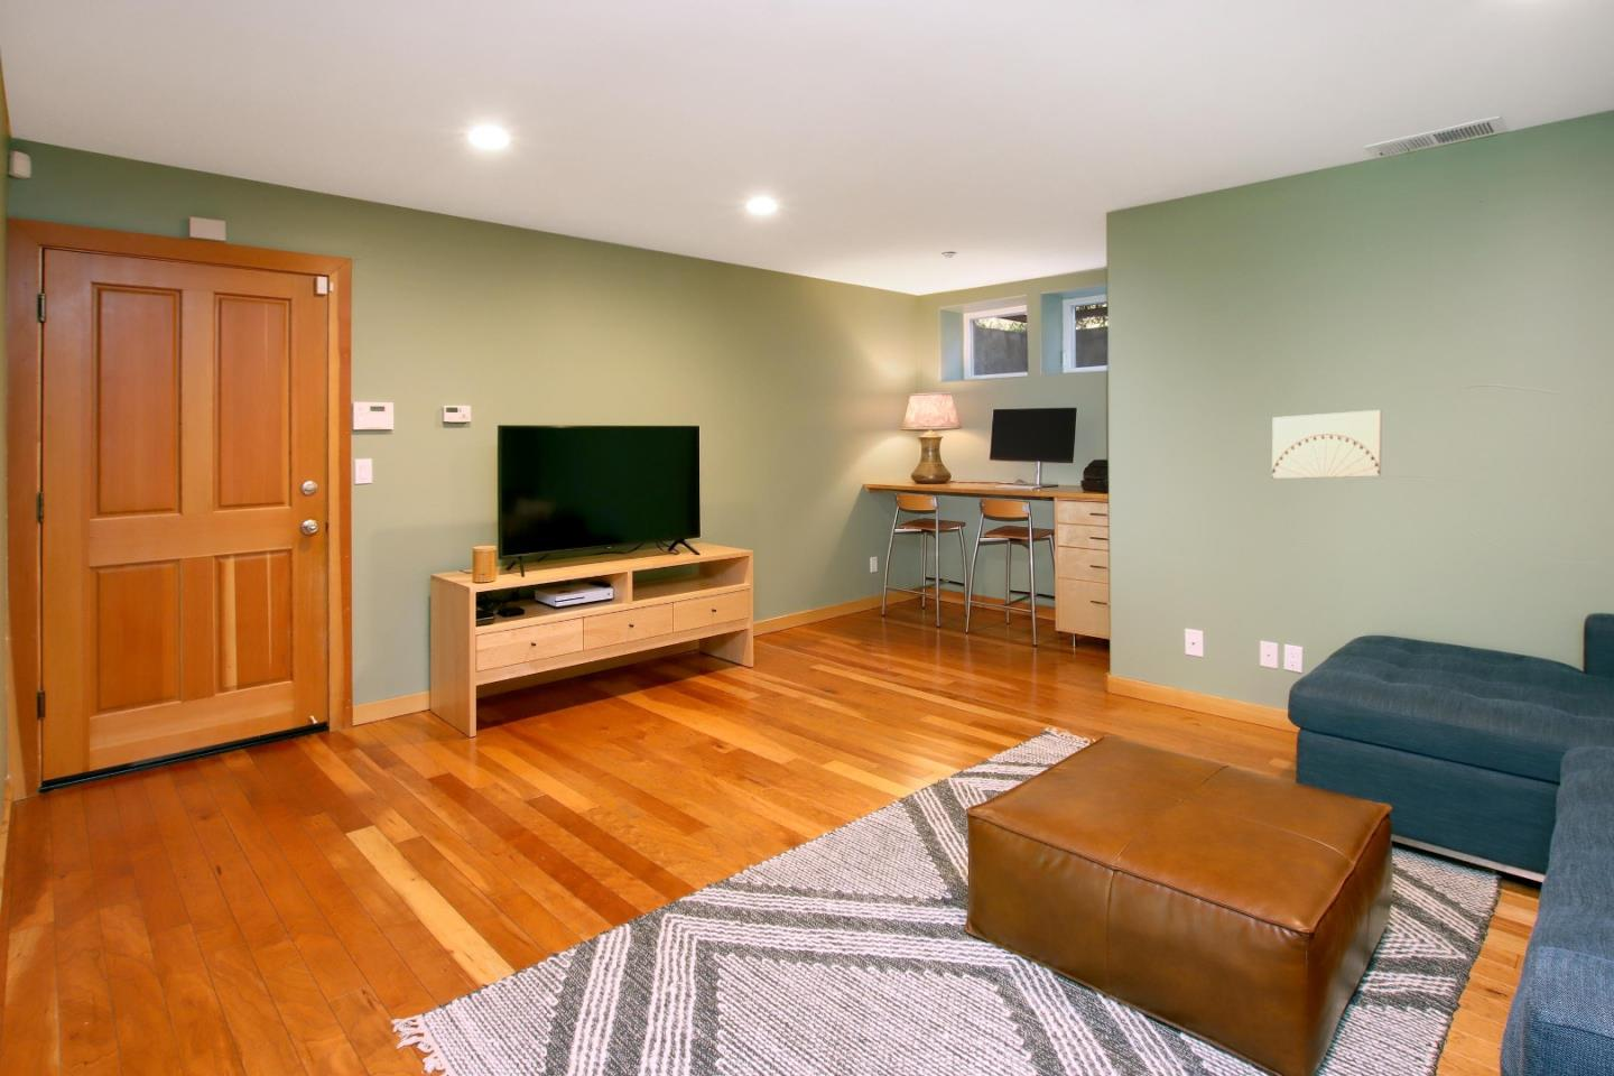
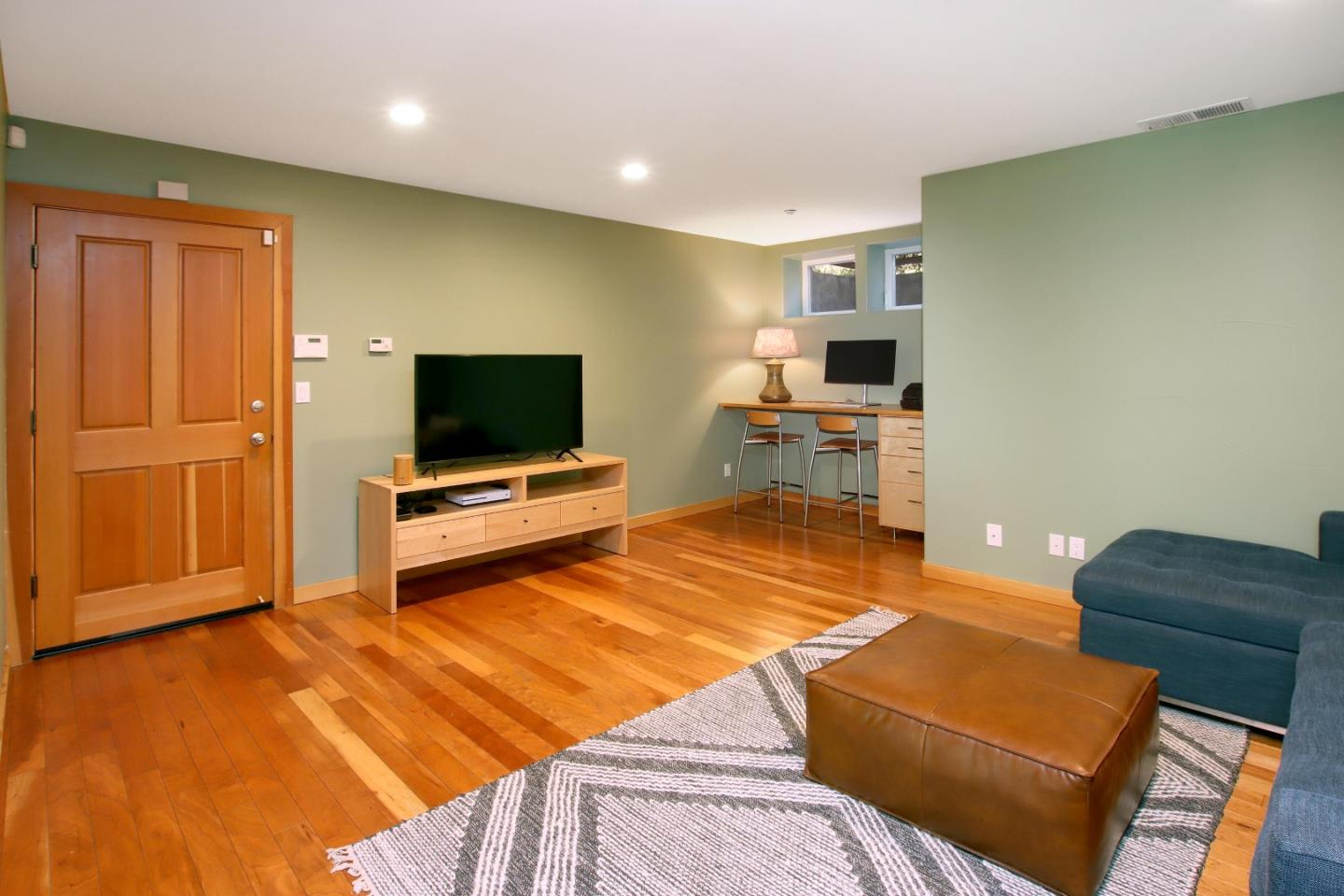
- wall art (1325, 446)
